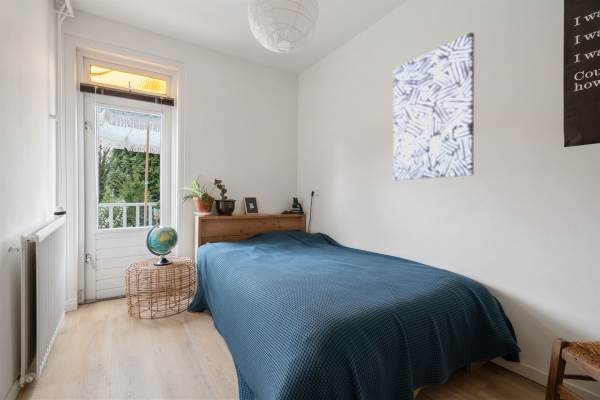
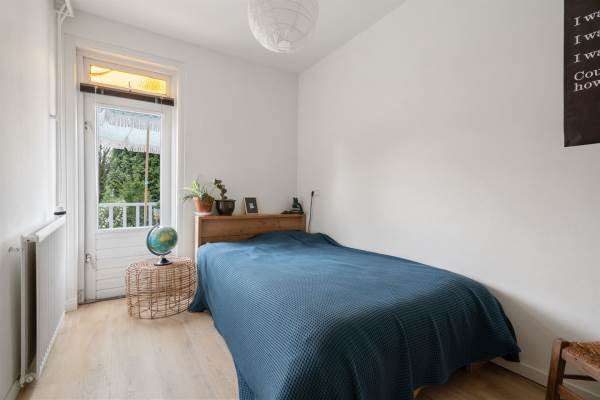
- wall art (428, 115)
